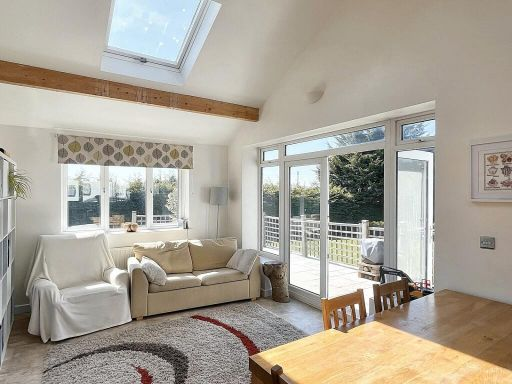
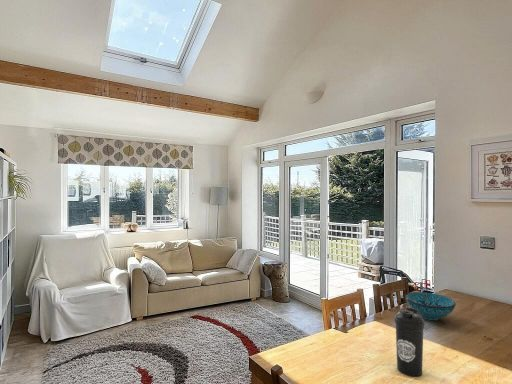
+ decorative bowl (429, 307)
+ water bottle (409, 340)
